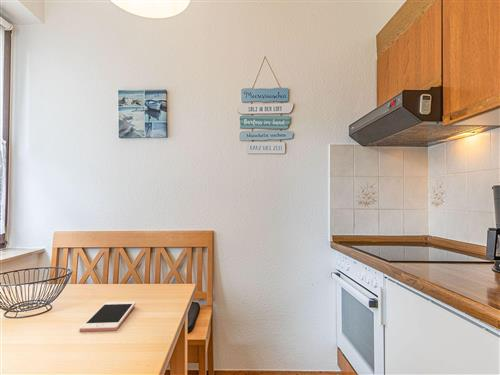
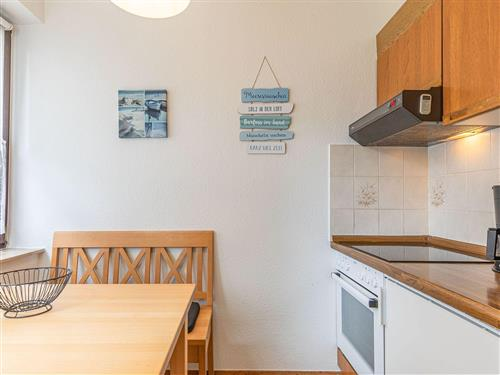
- cell phone (110, 315)
